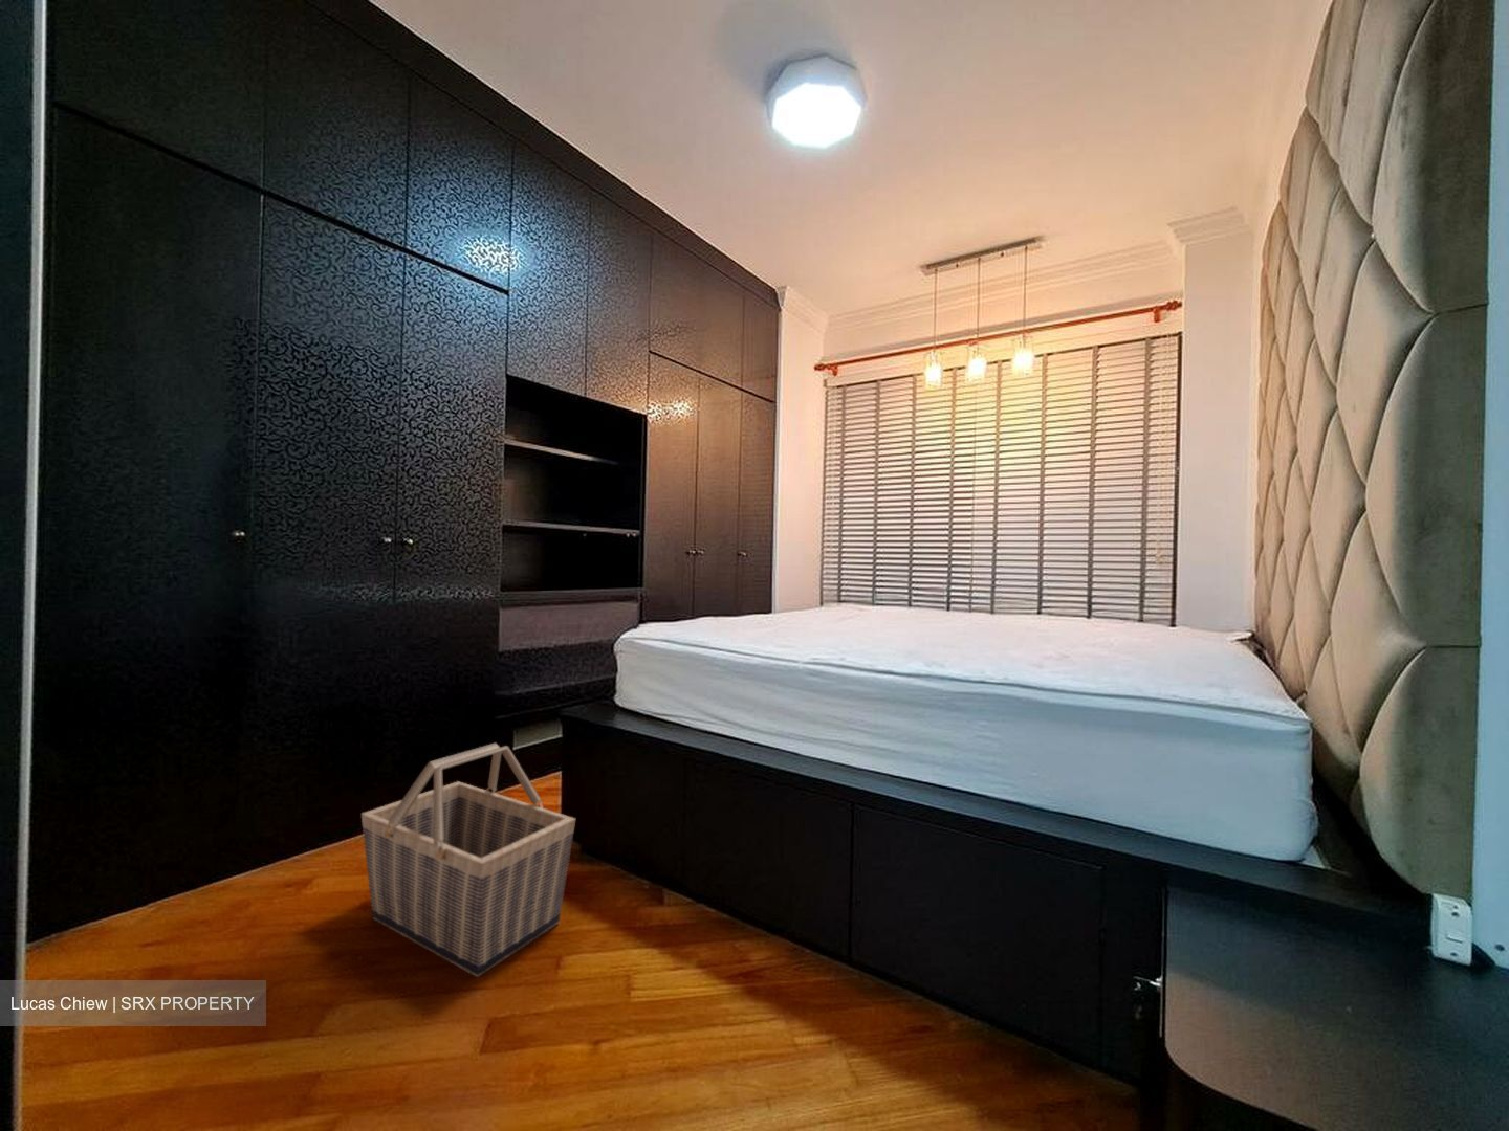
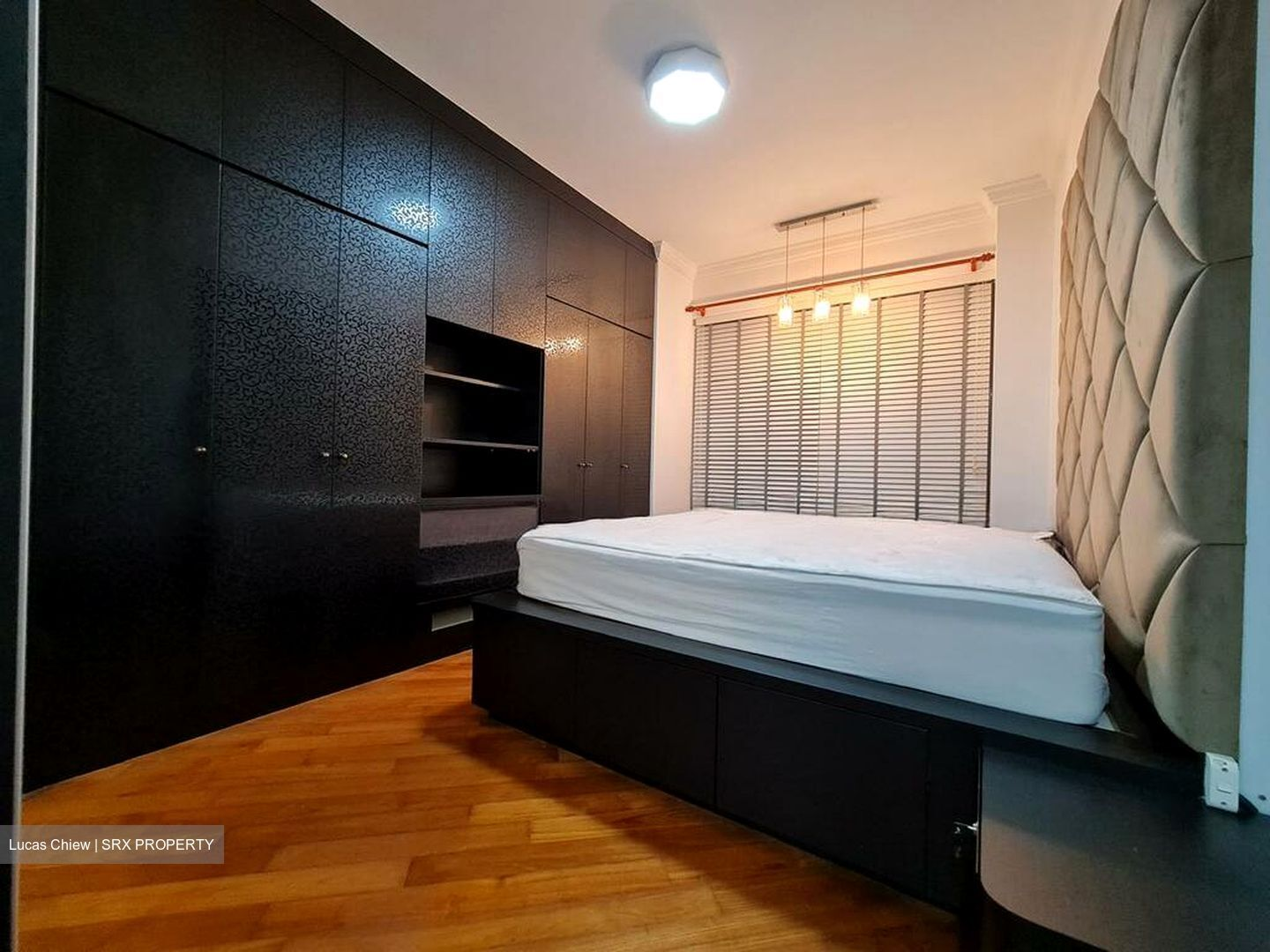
- basket (467, 836)
